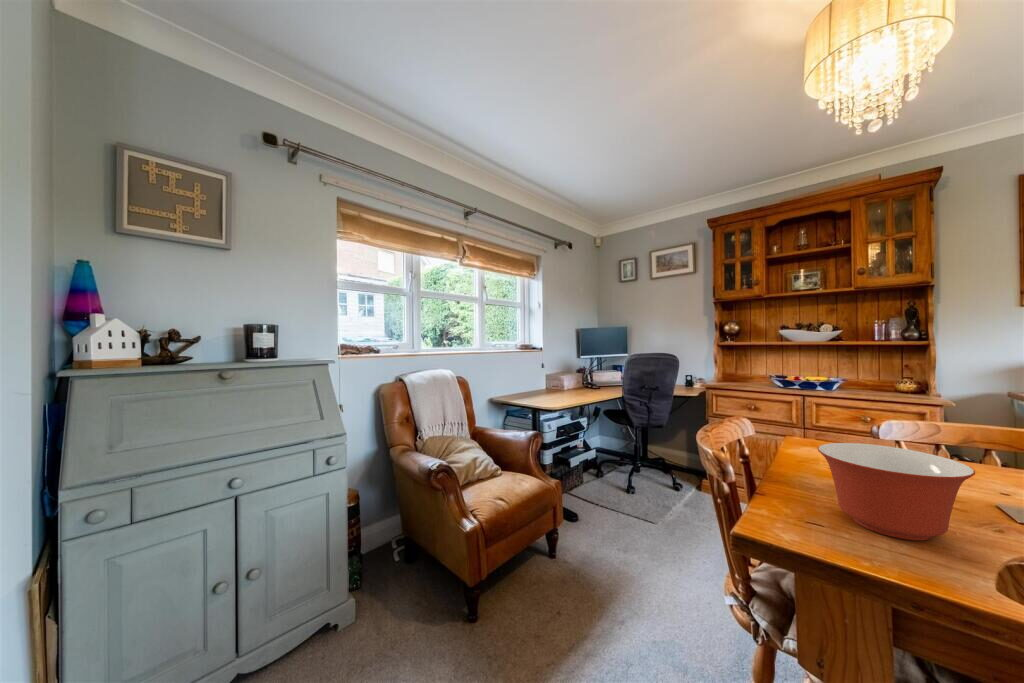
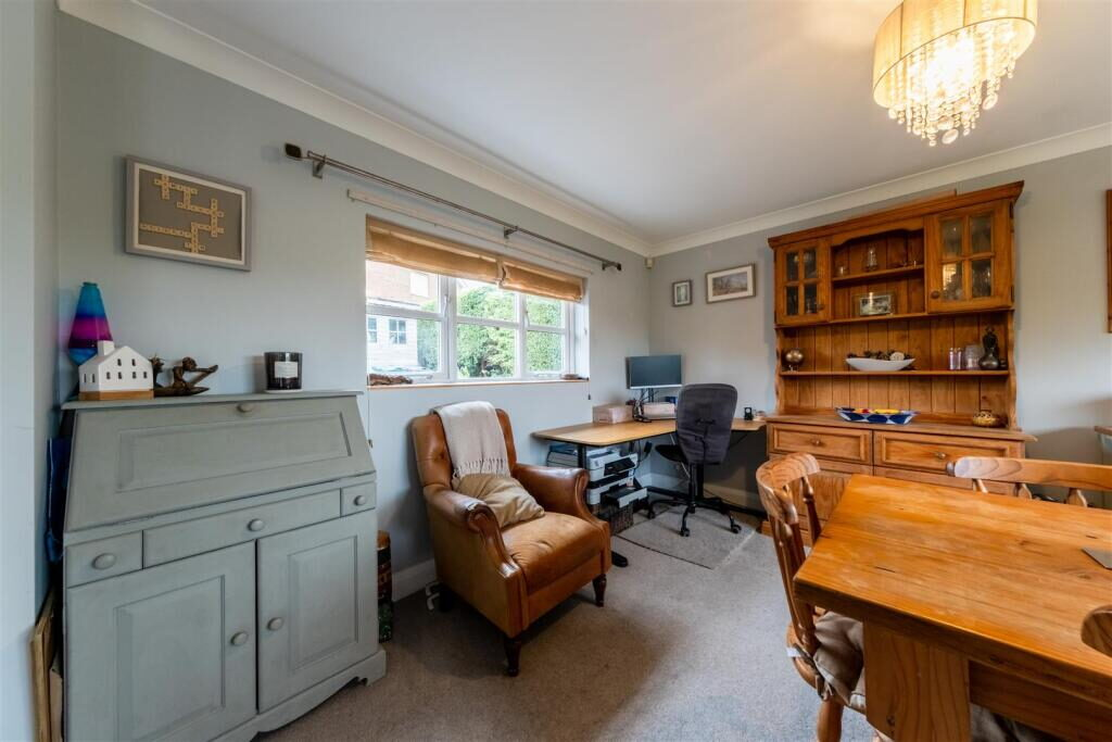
- mixing bowl (888, 491)
